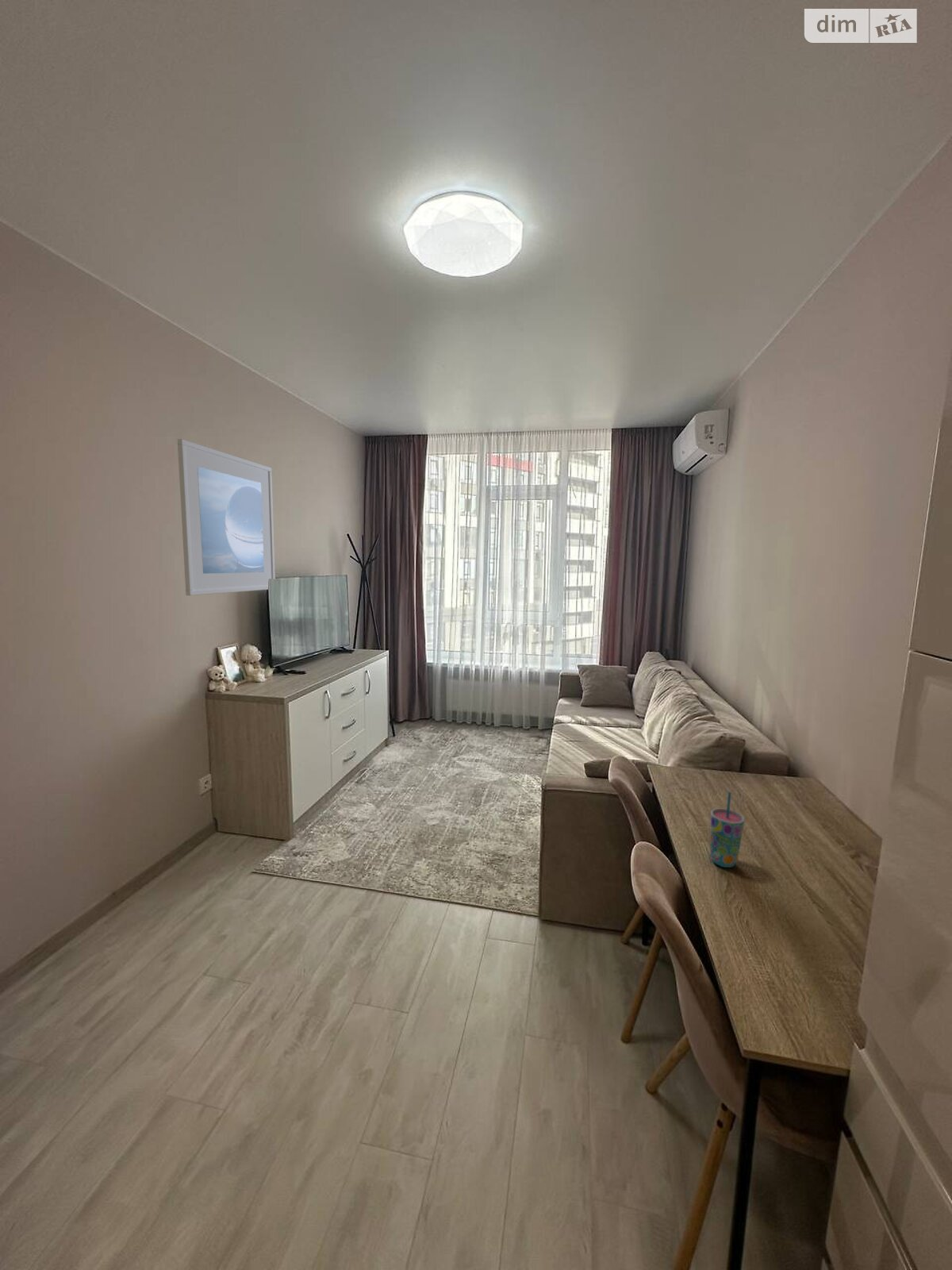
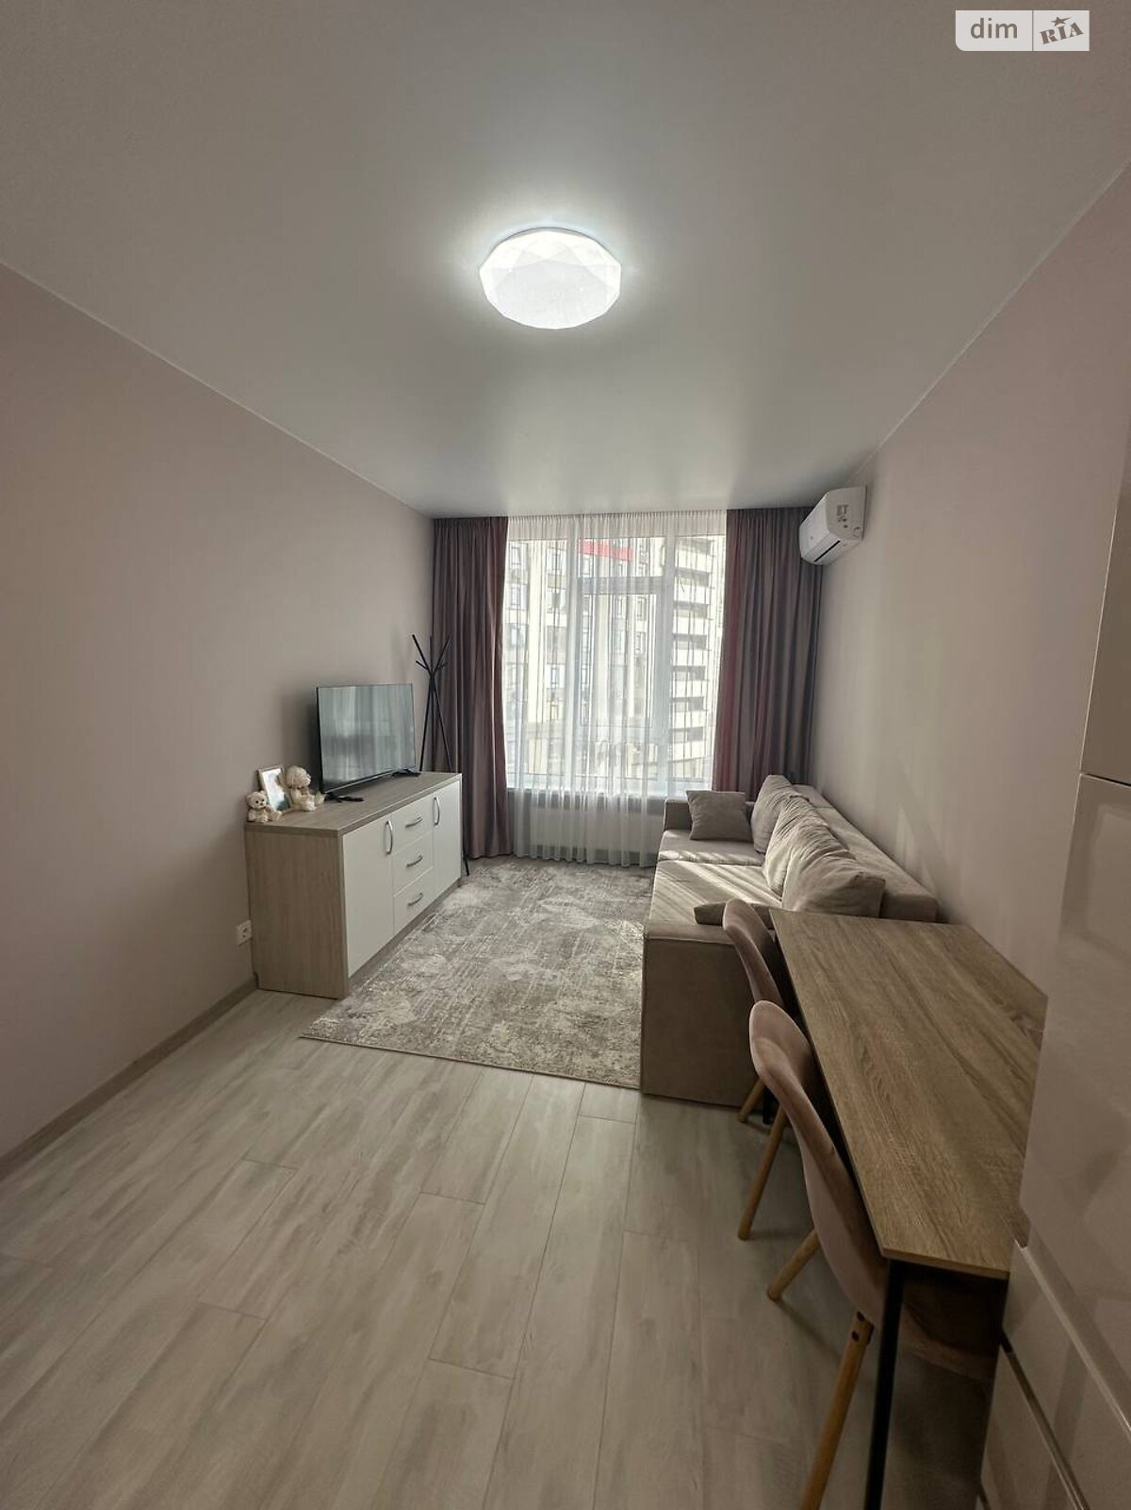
- cup (726, 827)
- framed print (233, 525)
